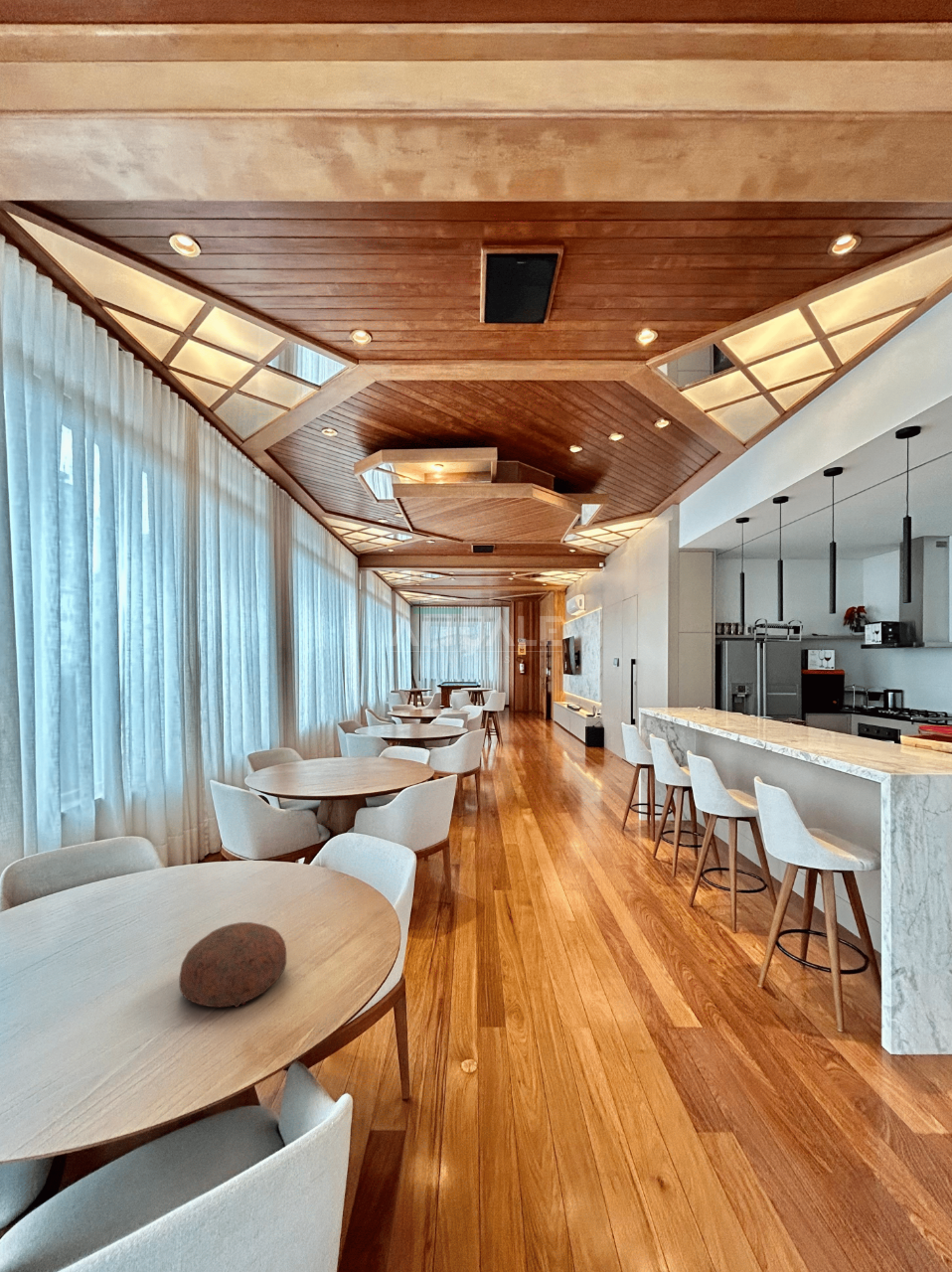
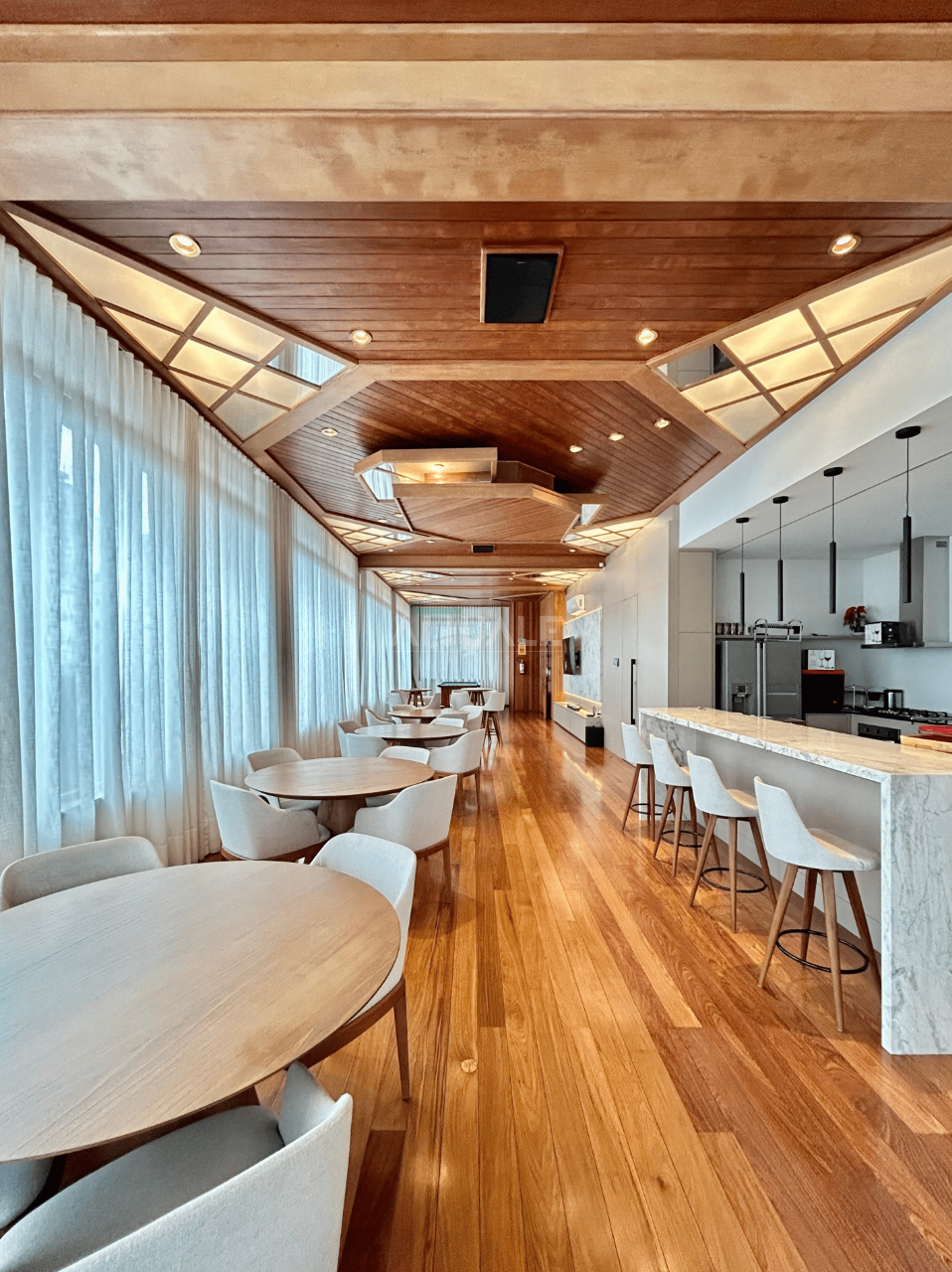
- decorative bowl (235, 958)
